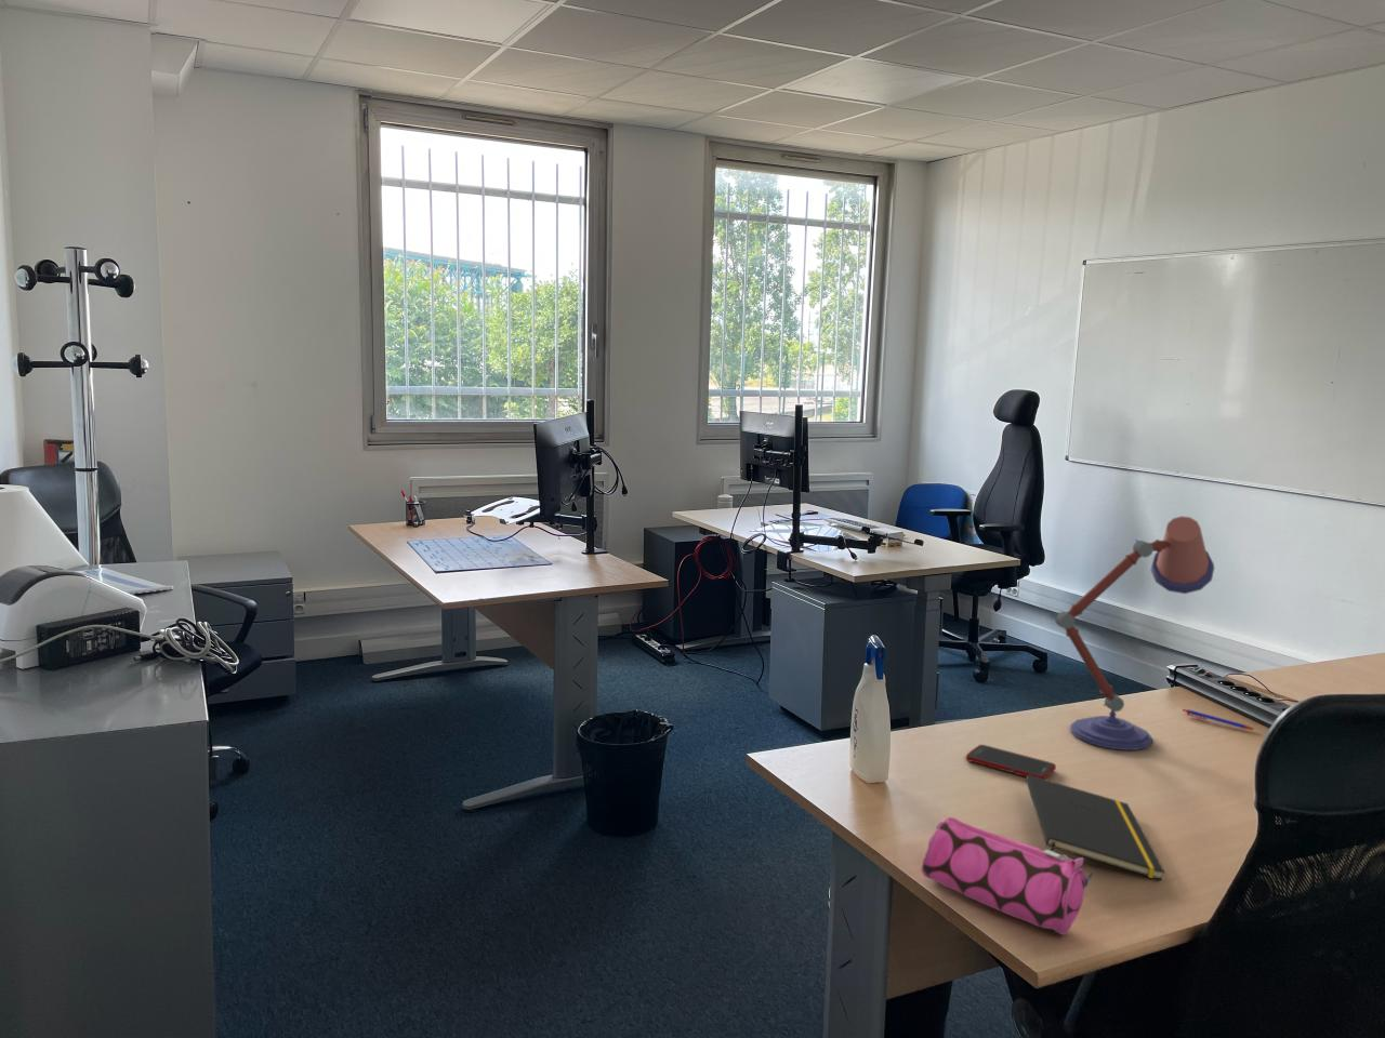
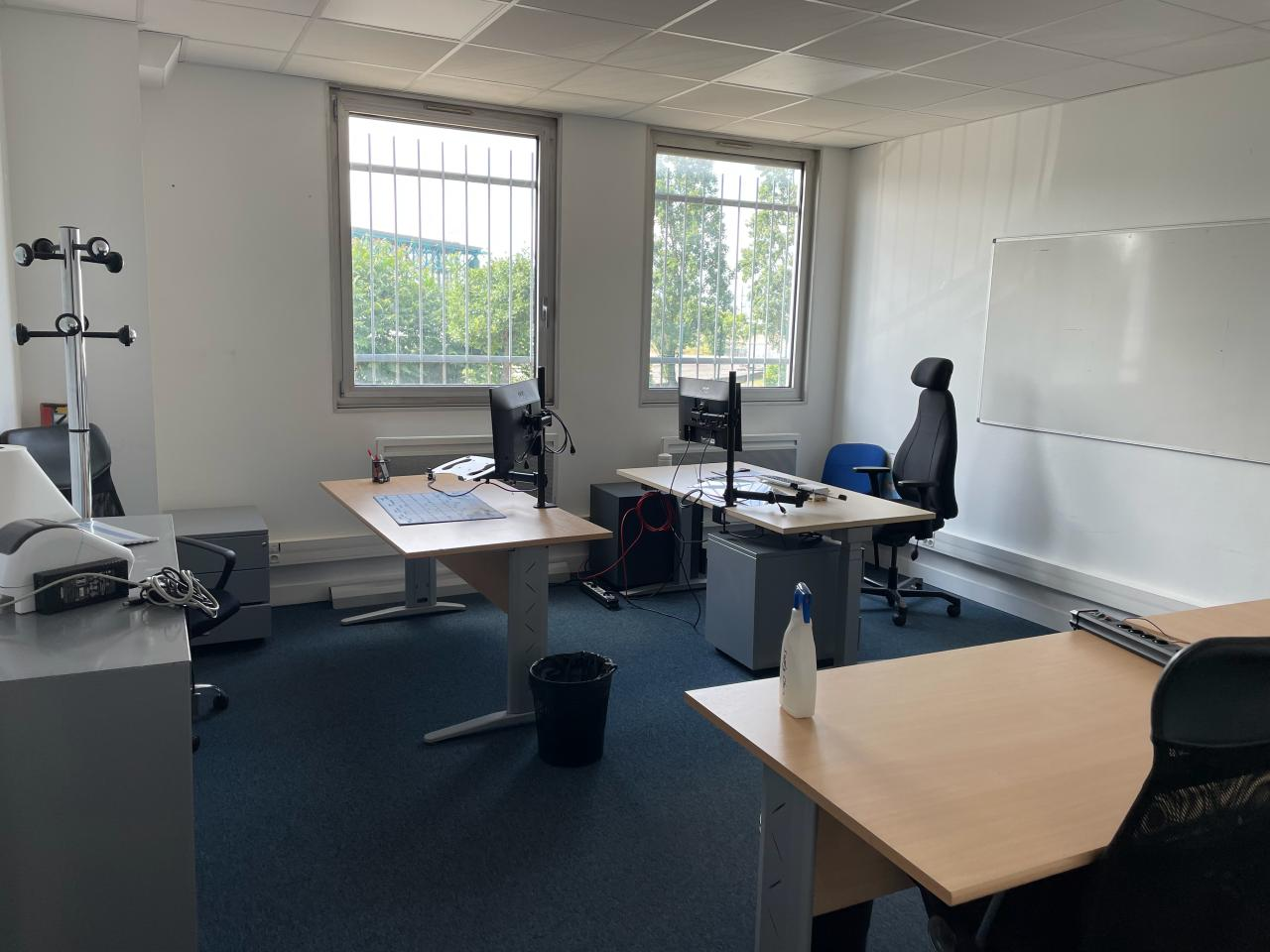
- notepad (1088, 823)
- desk lamp (1101, 592)
- pencil case (1002, 868)
- cell phone (1010, 761)
- pen (1217, 719)
